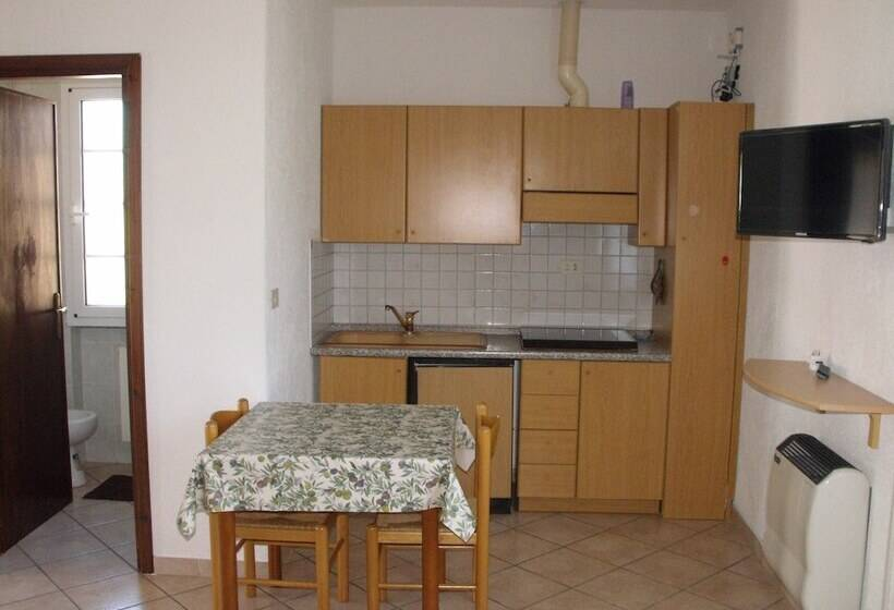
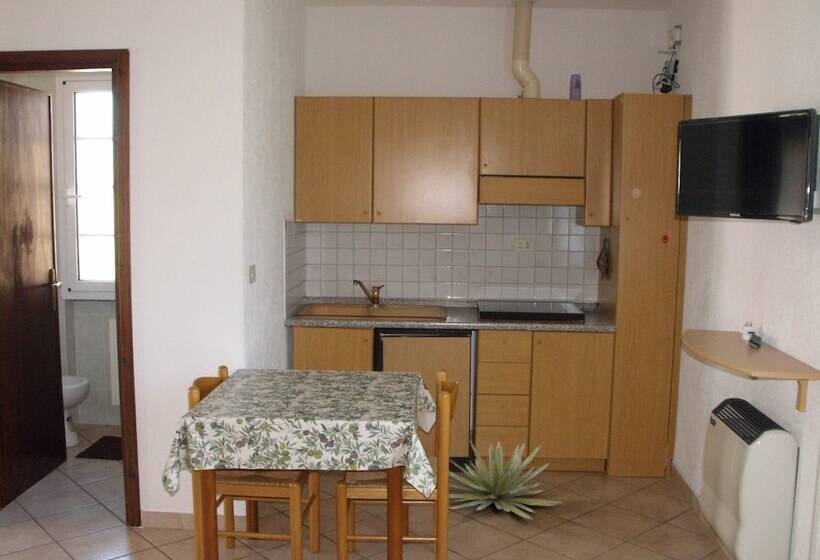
+ decorative plant (499, 474)
